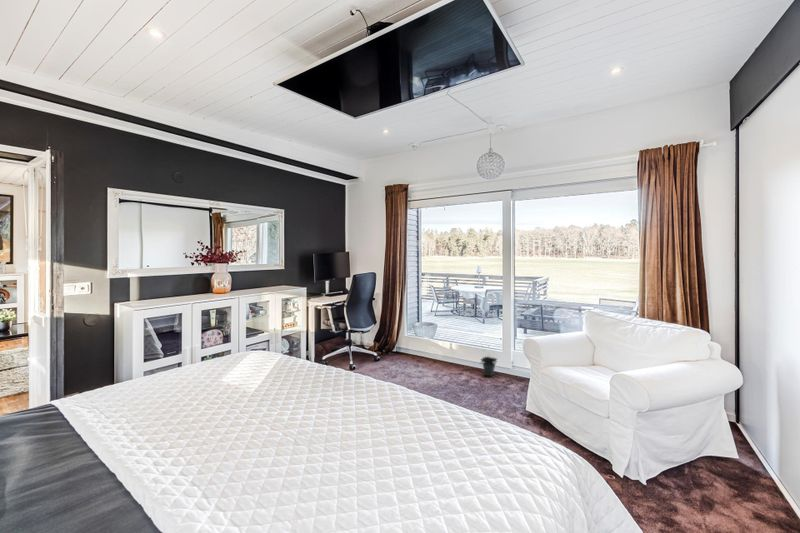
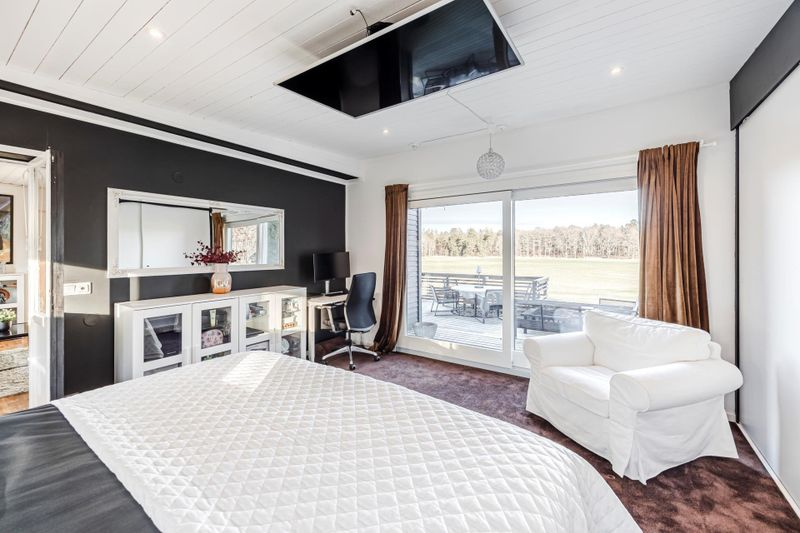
- potted plant (488, 358)
